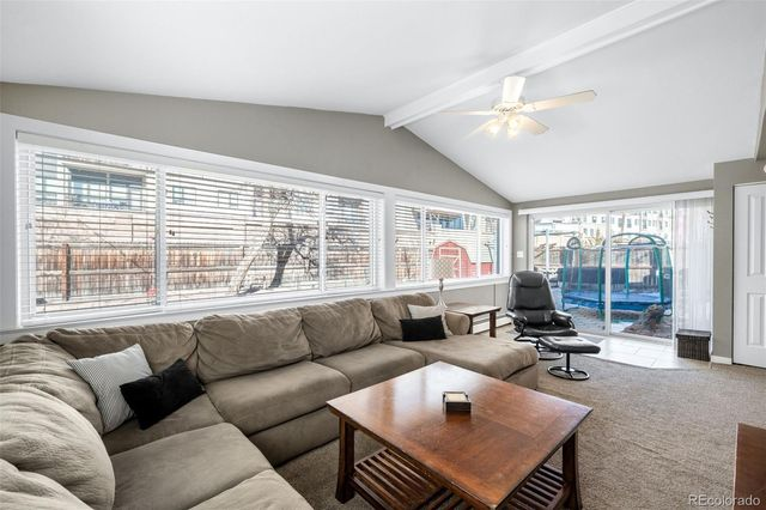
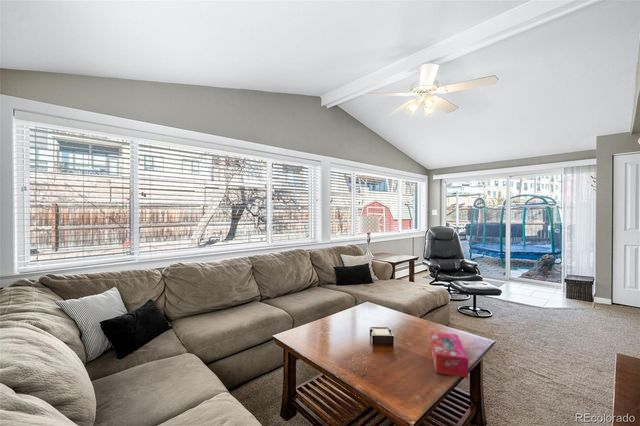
+ tissue box (447, 352)
